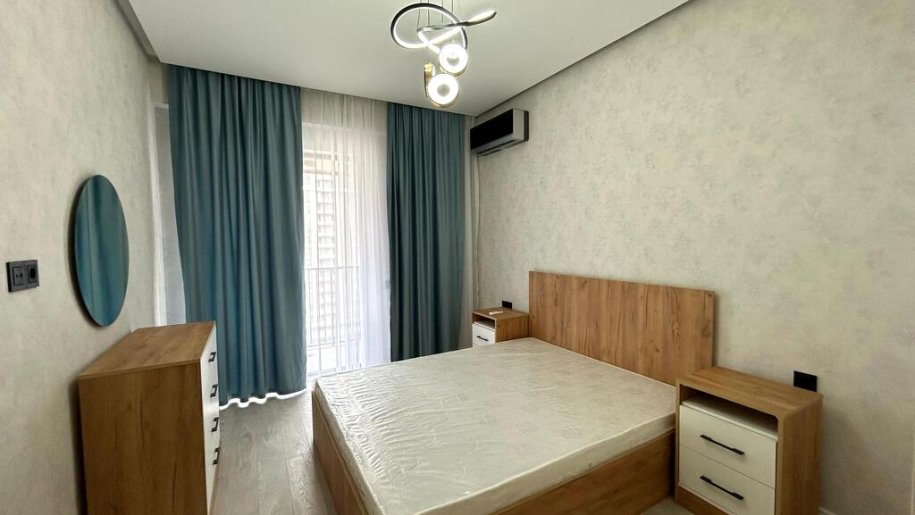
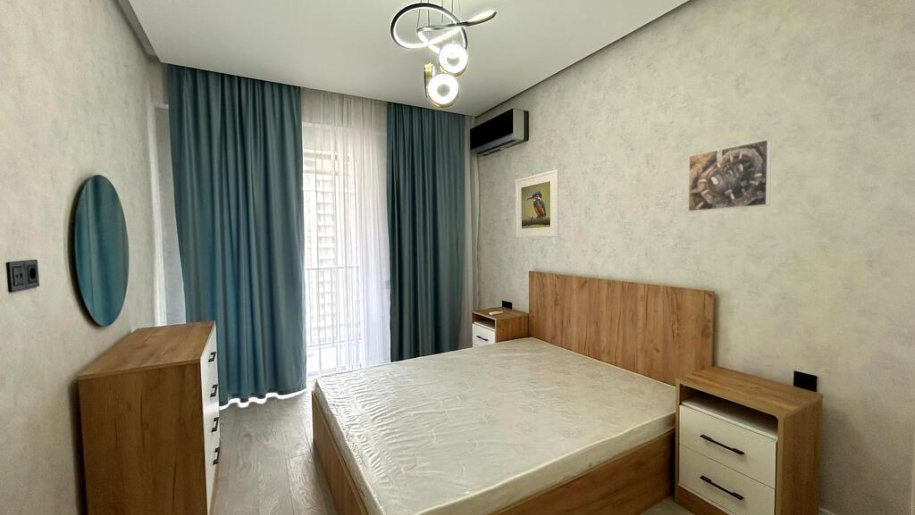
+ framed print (535, 206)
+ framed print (726, 178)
